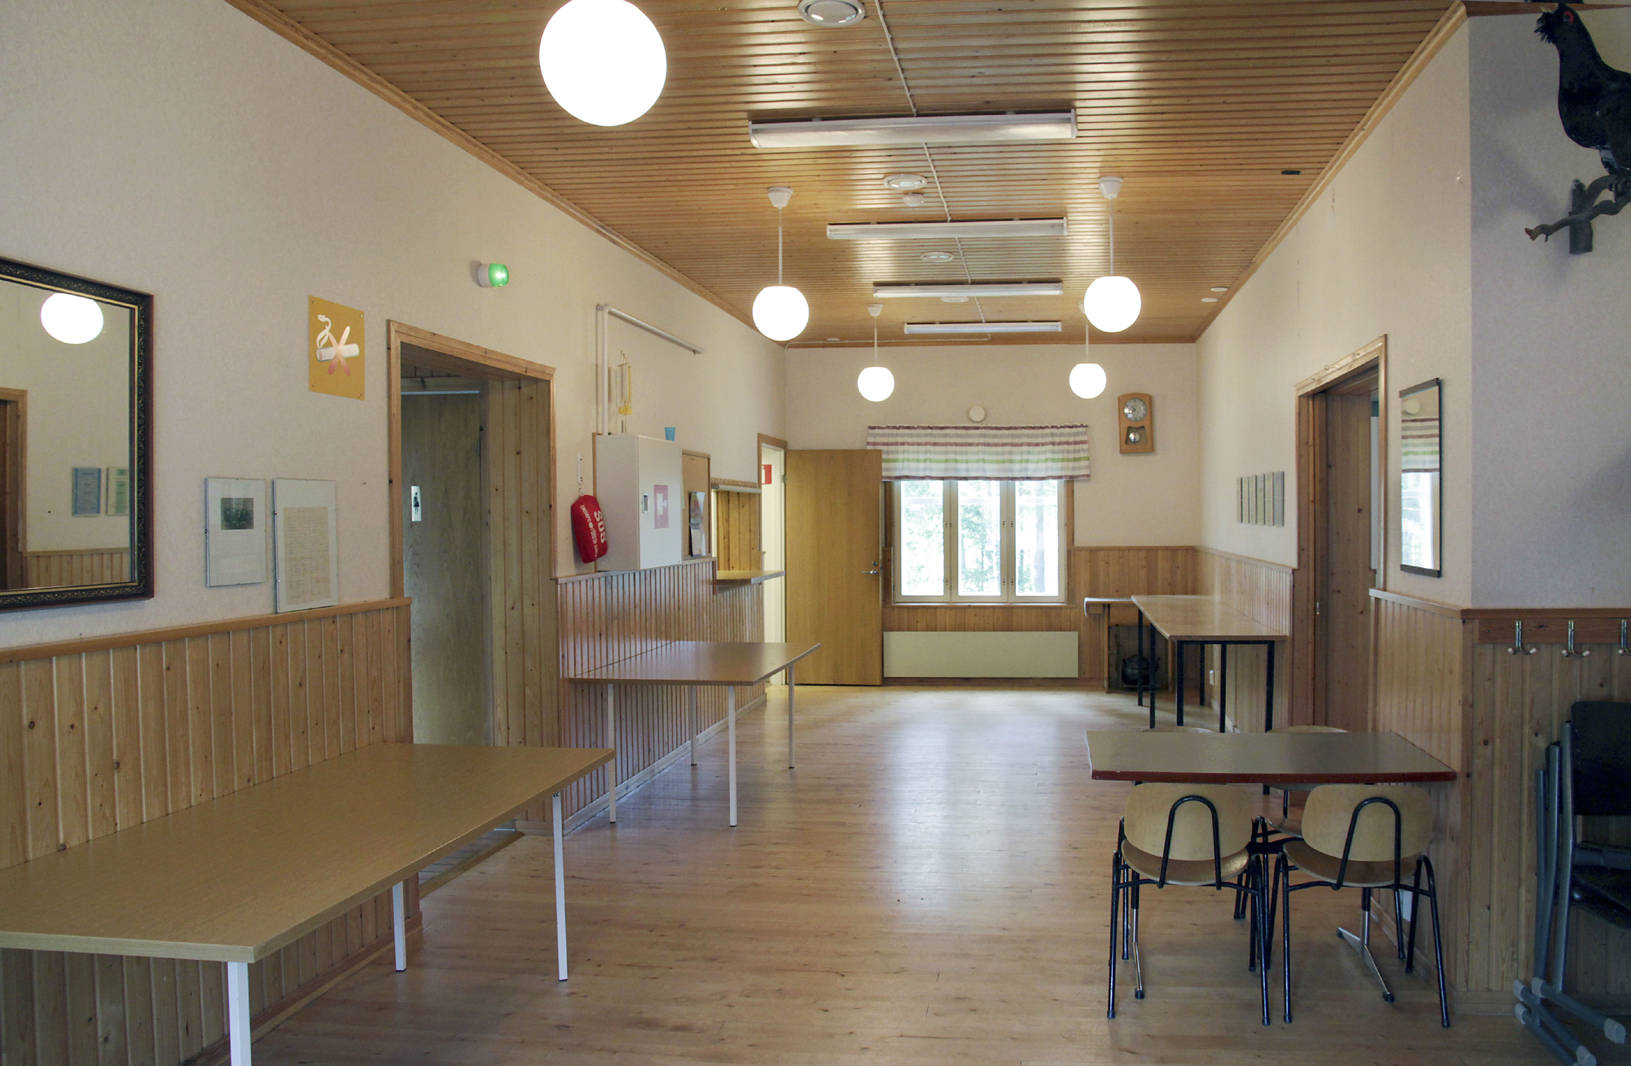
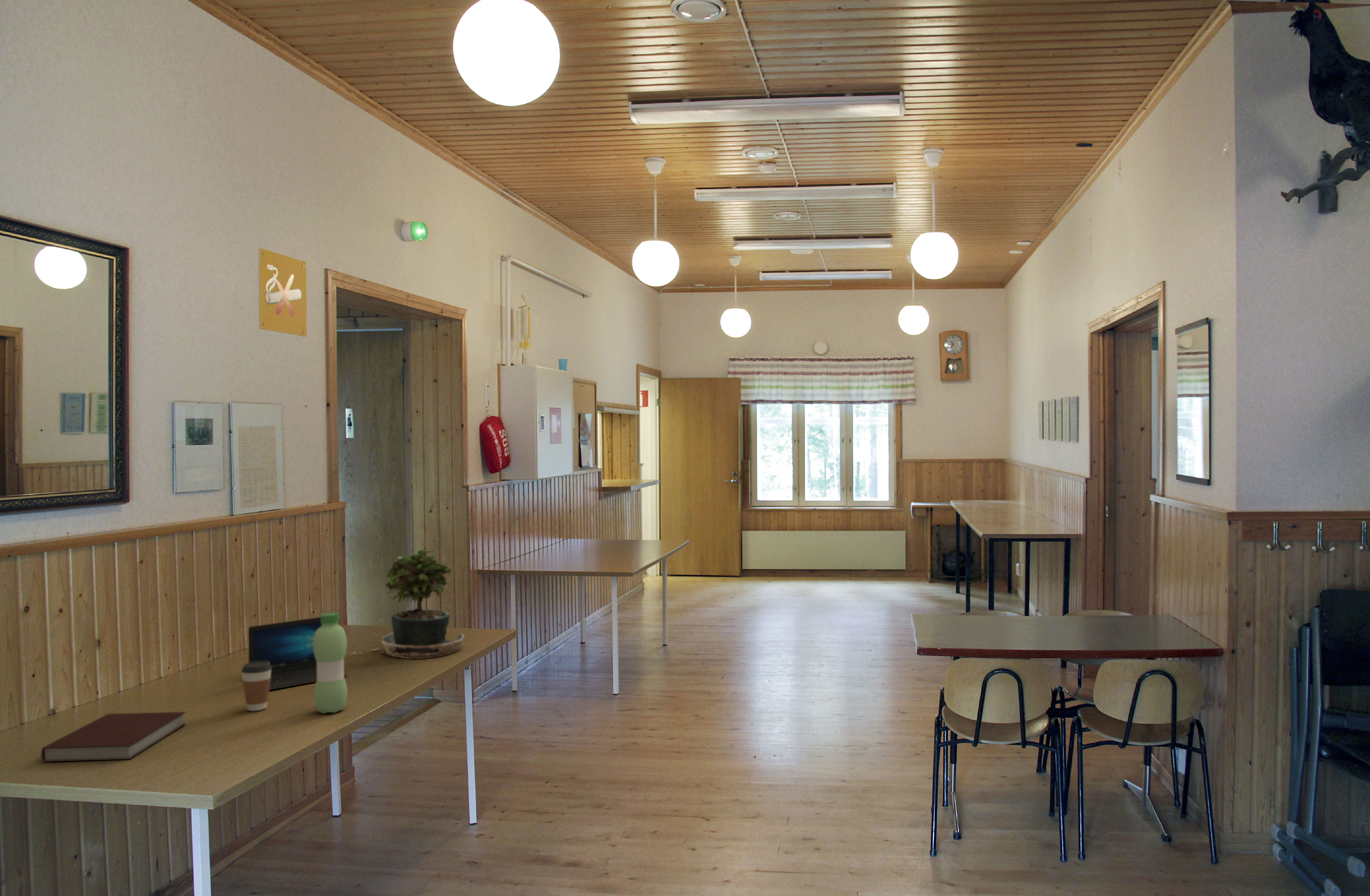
+ coffee cup (257, 686)
+ laptop (298, 652)
+ notebook (118, 735)
+ potted plant (413, 599)
+ water bottle (330, 662)
